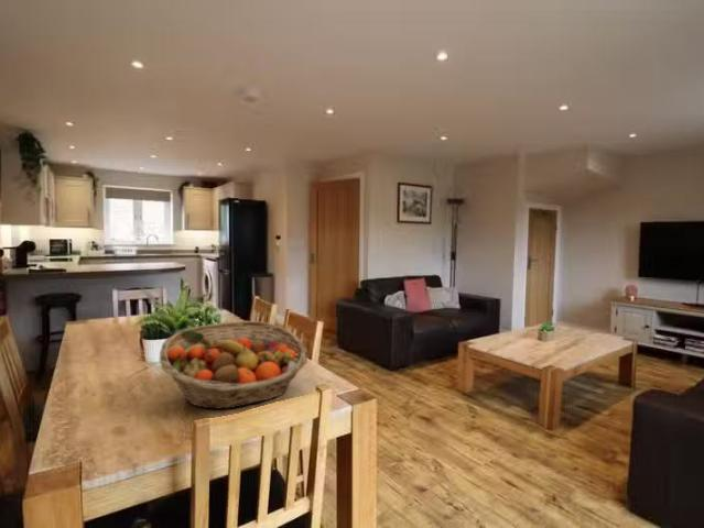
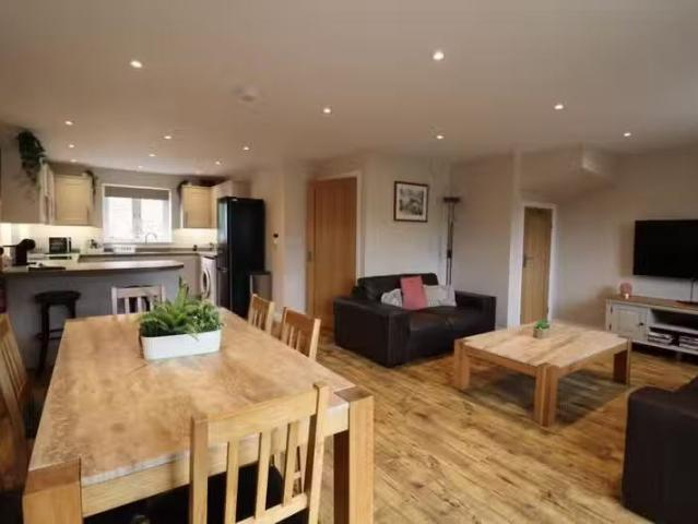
- fruit basket (237, 360)
